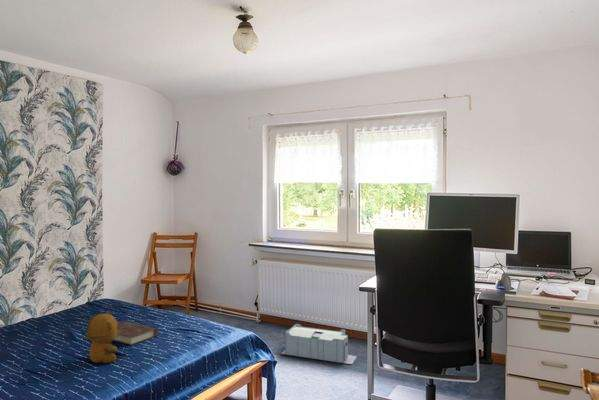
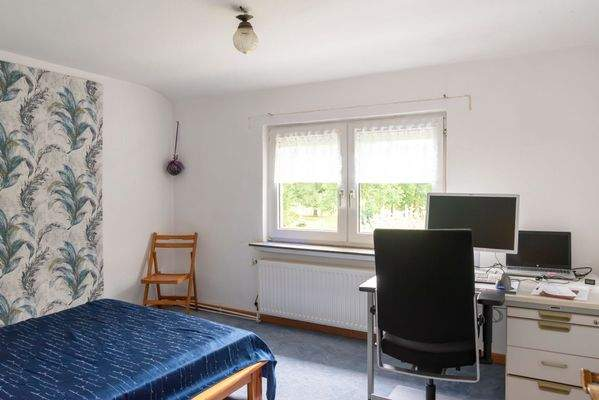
- book (127, 332)
- stuffed bear (101, 334)
- storage bin (320, 342)
